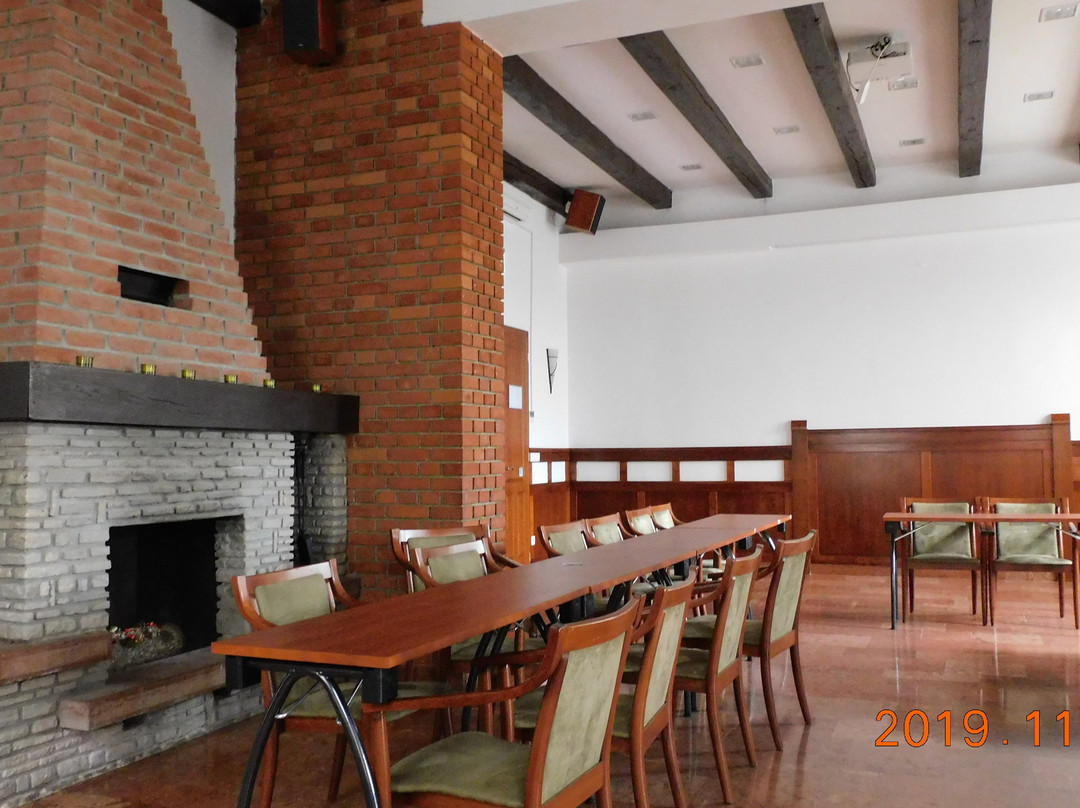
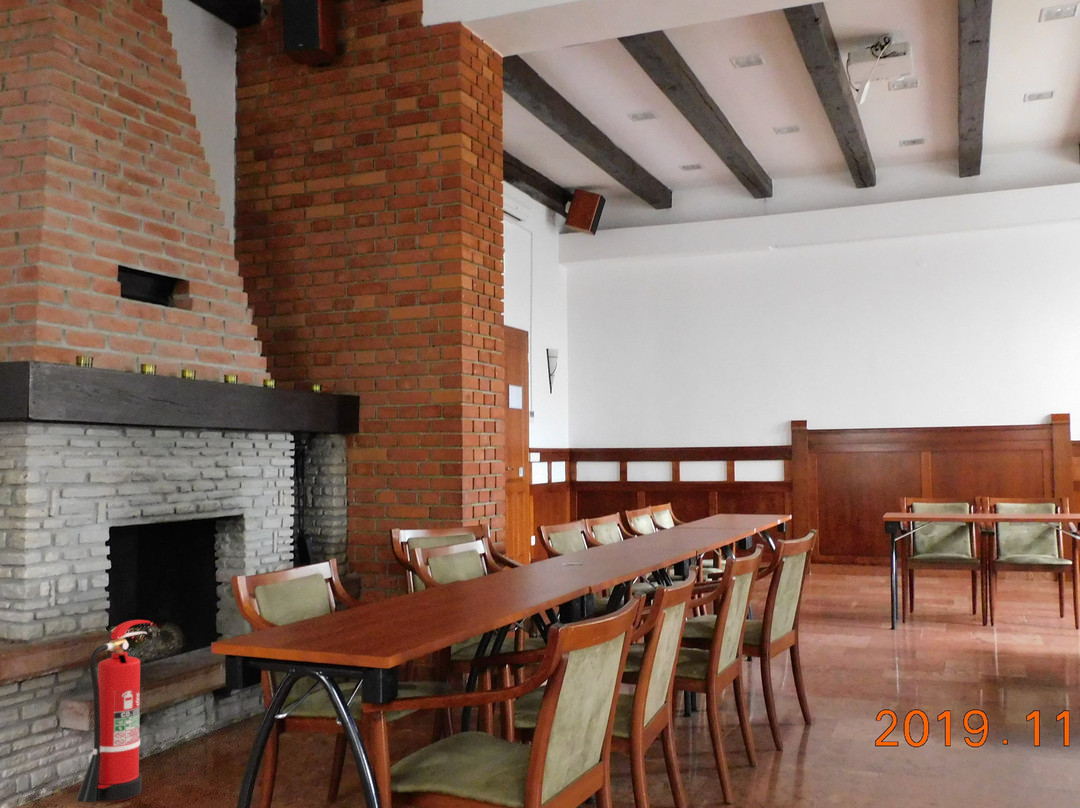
+ fire extinguisher (115, 709)
